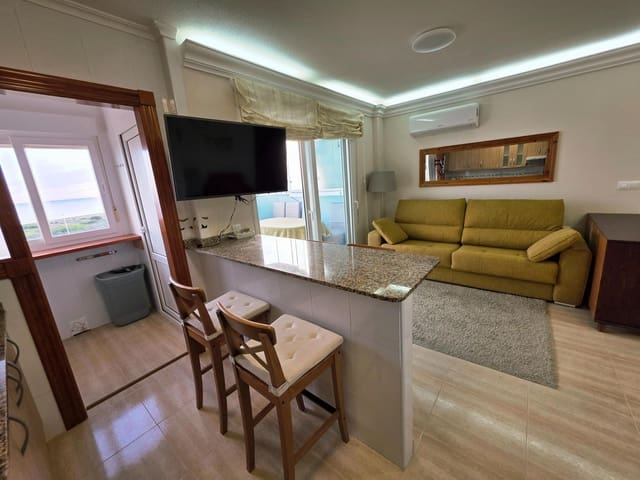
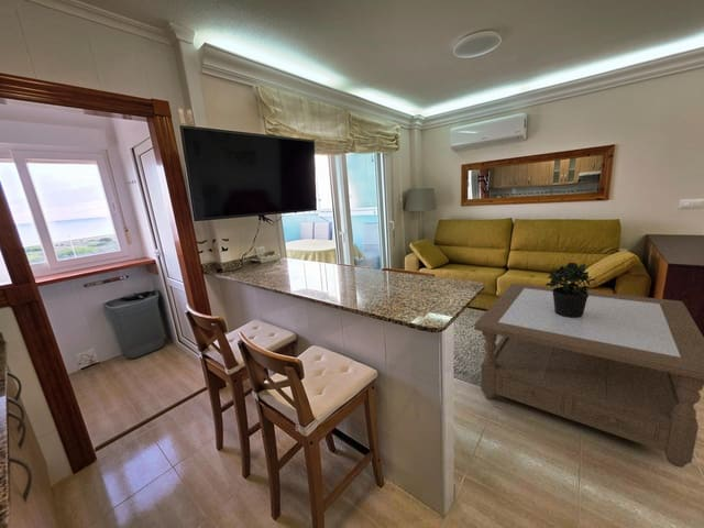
+ potted plant (569, 287)
+ coffee table (576, 350)
